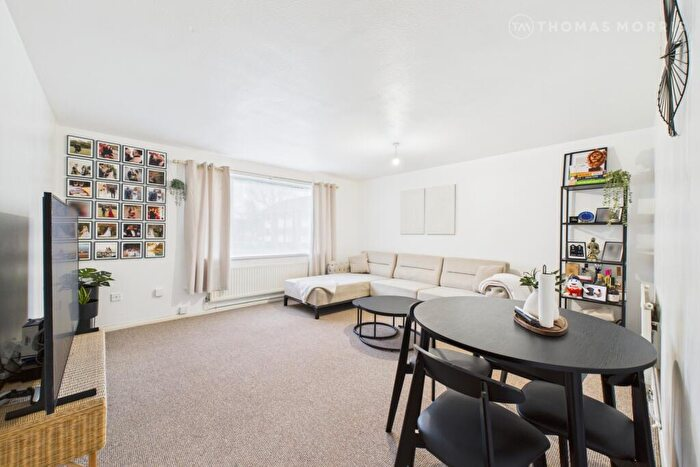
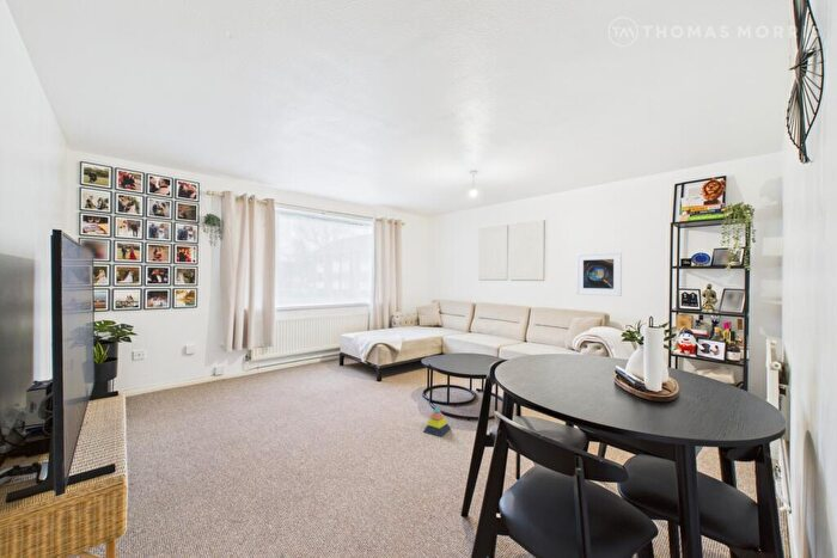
+ stacking toy (436, 417)
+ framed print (598, 274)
